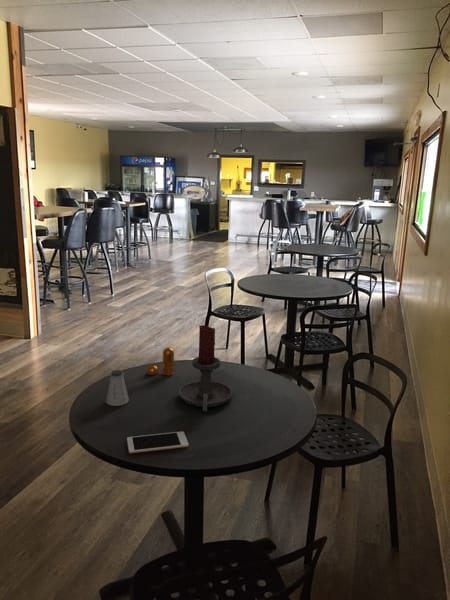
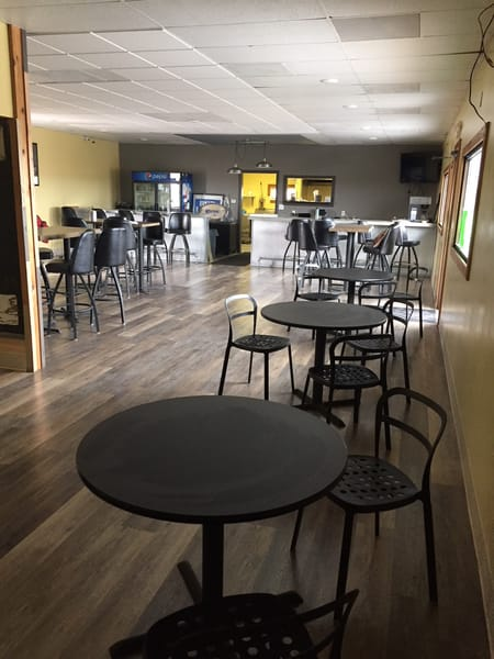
- candle holder (206, 365)
- pepper shaker (163, 360)
- cell phone (157, 442)
- saltshaker (117, 386)
